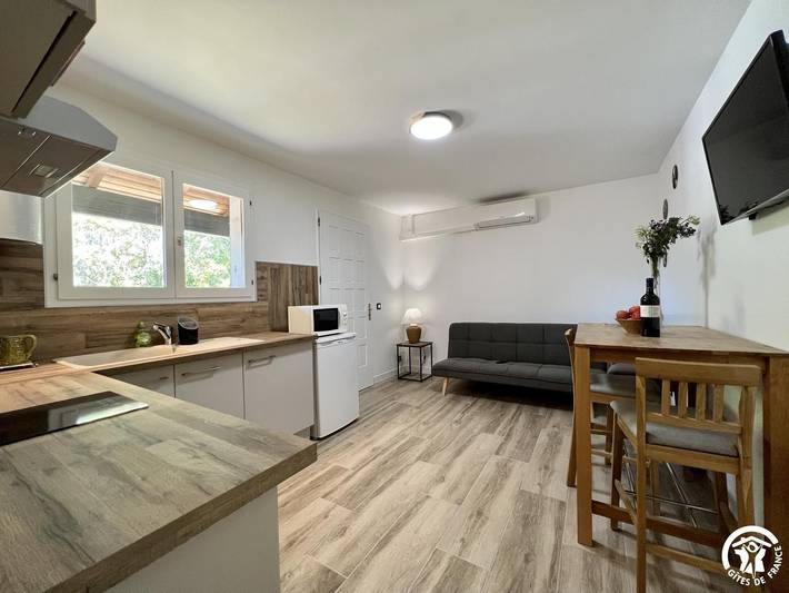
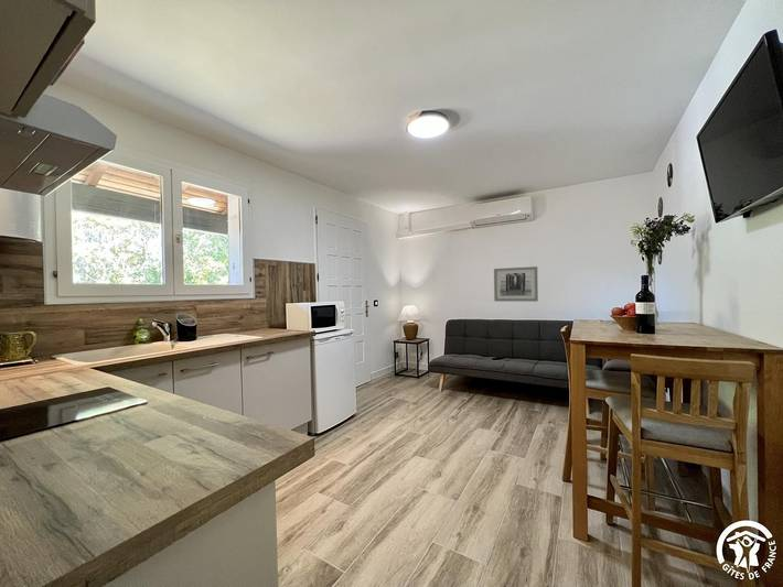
+ wall art (515, 284)
